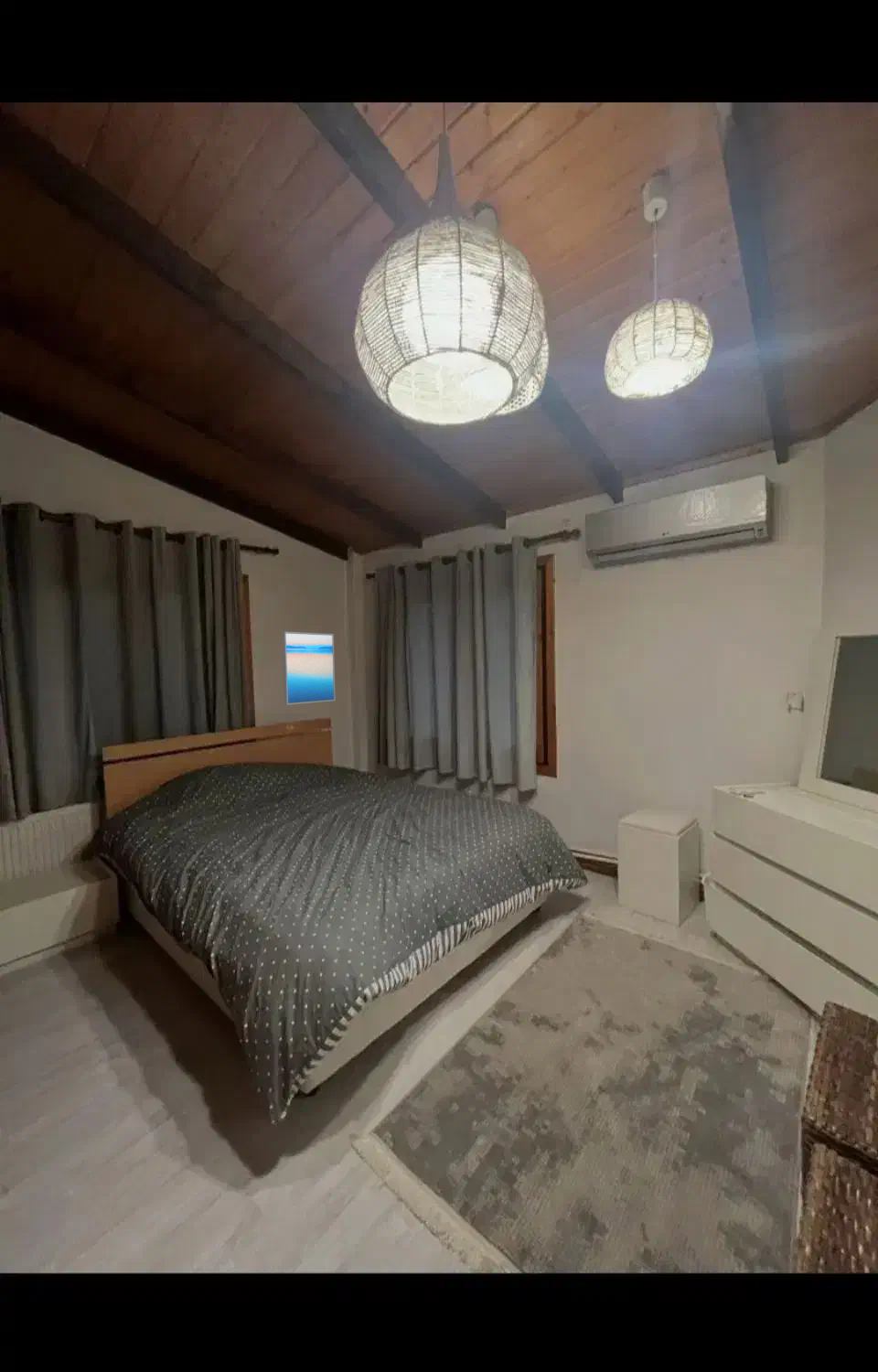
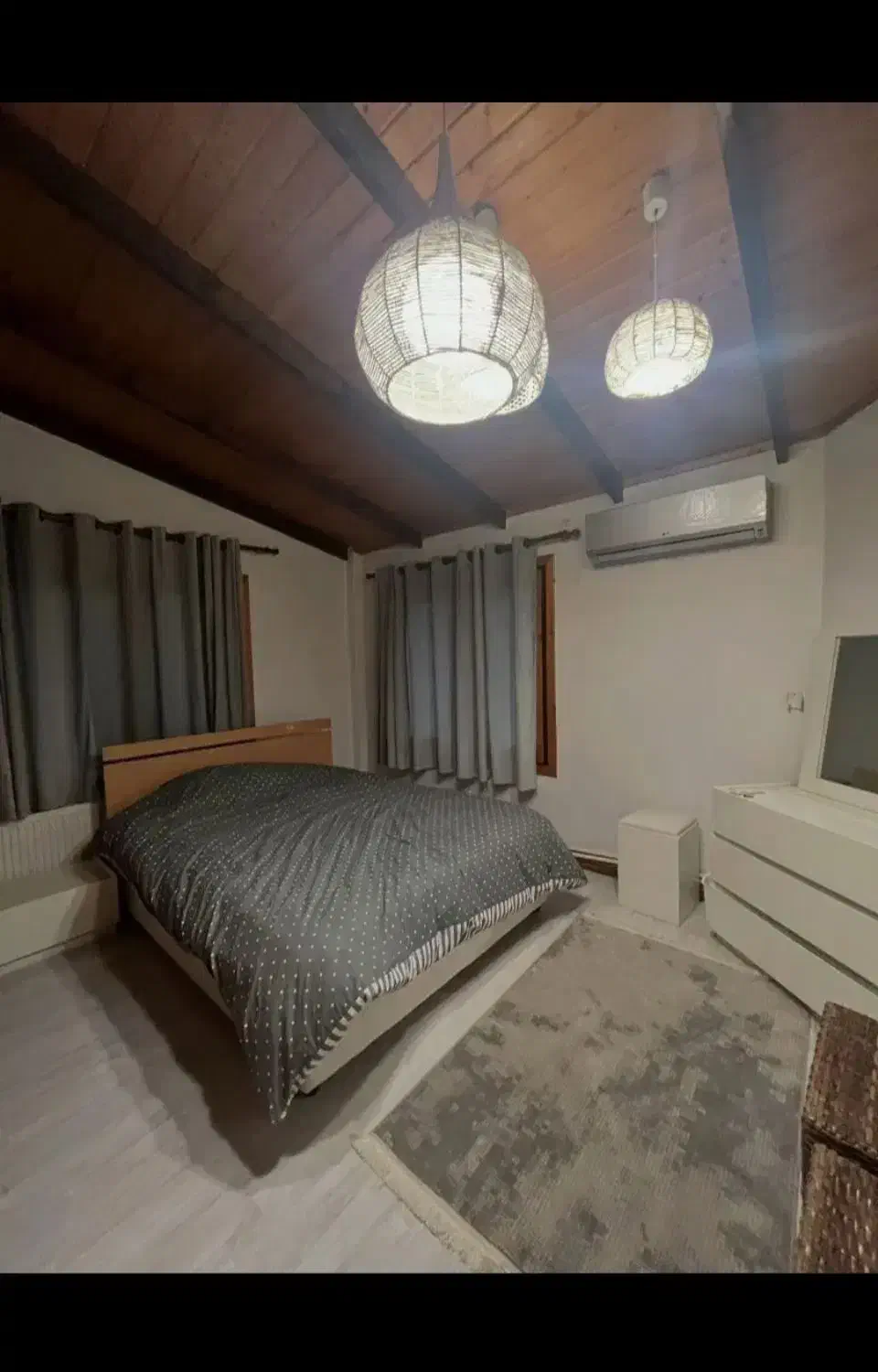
- wall art (309, 668)
